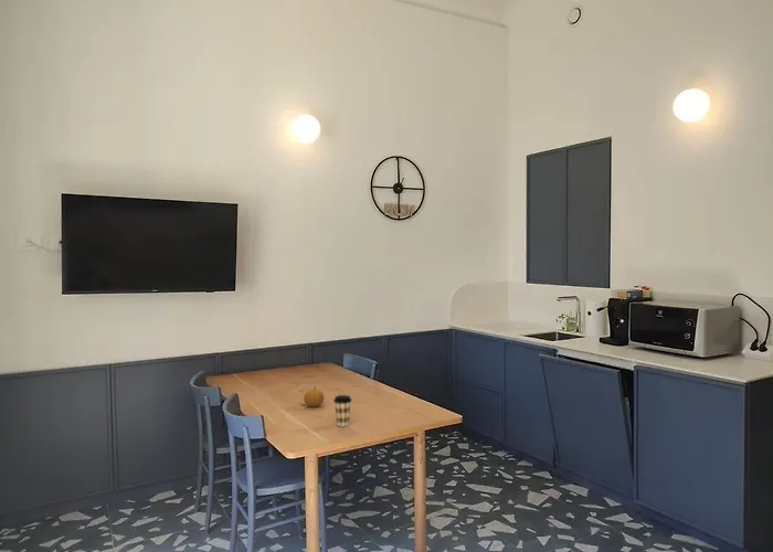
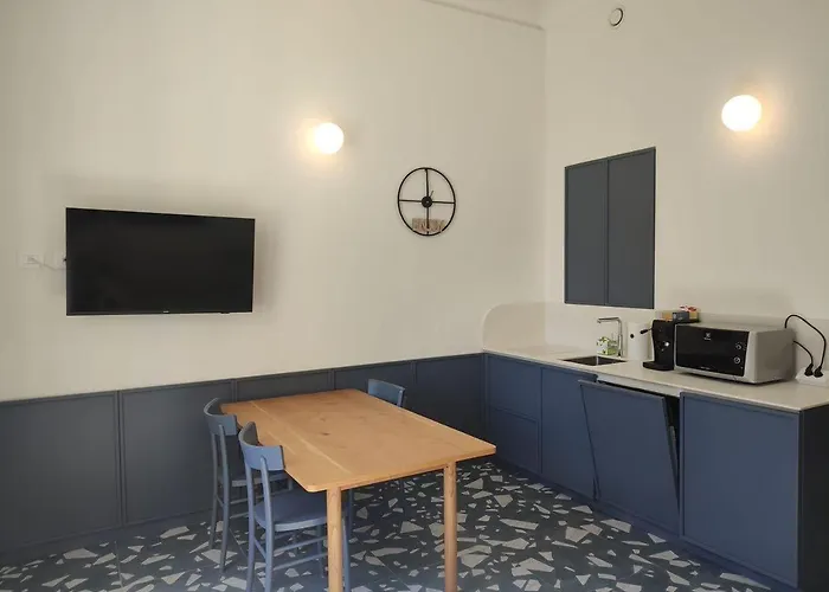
- coffee cup (342, 411)
- fruit (314, 395)
